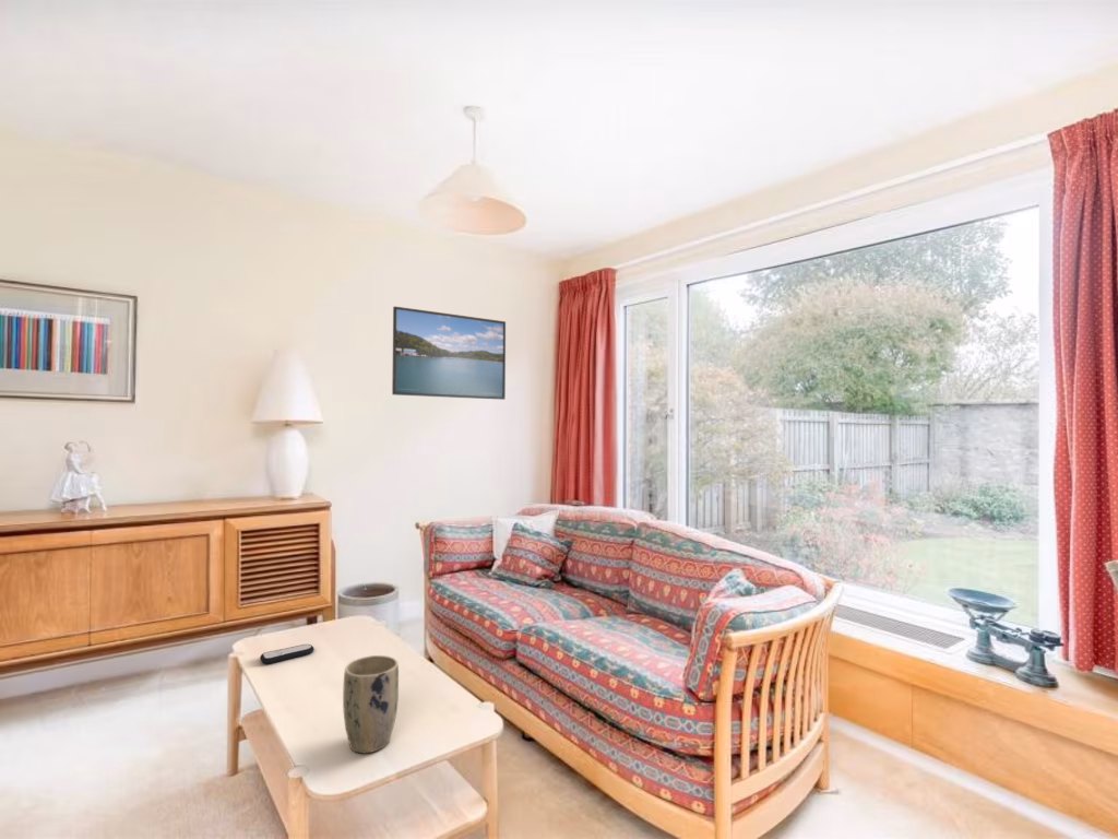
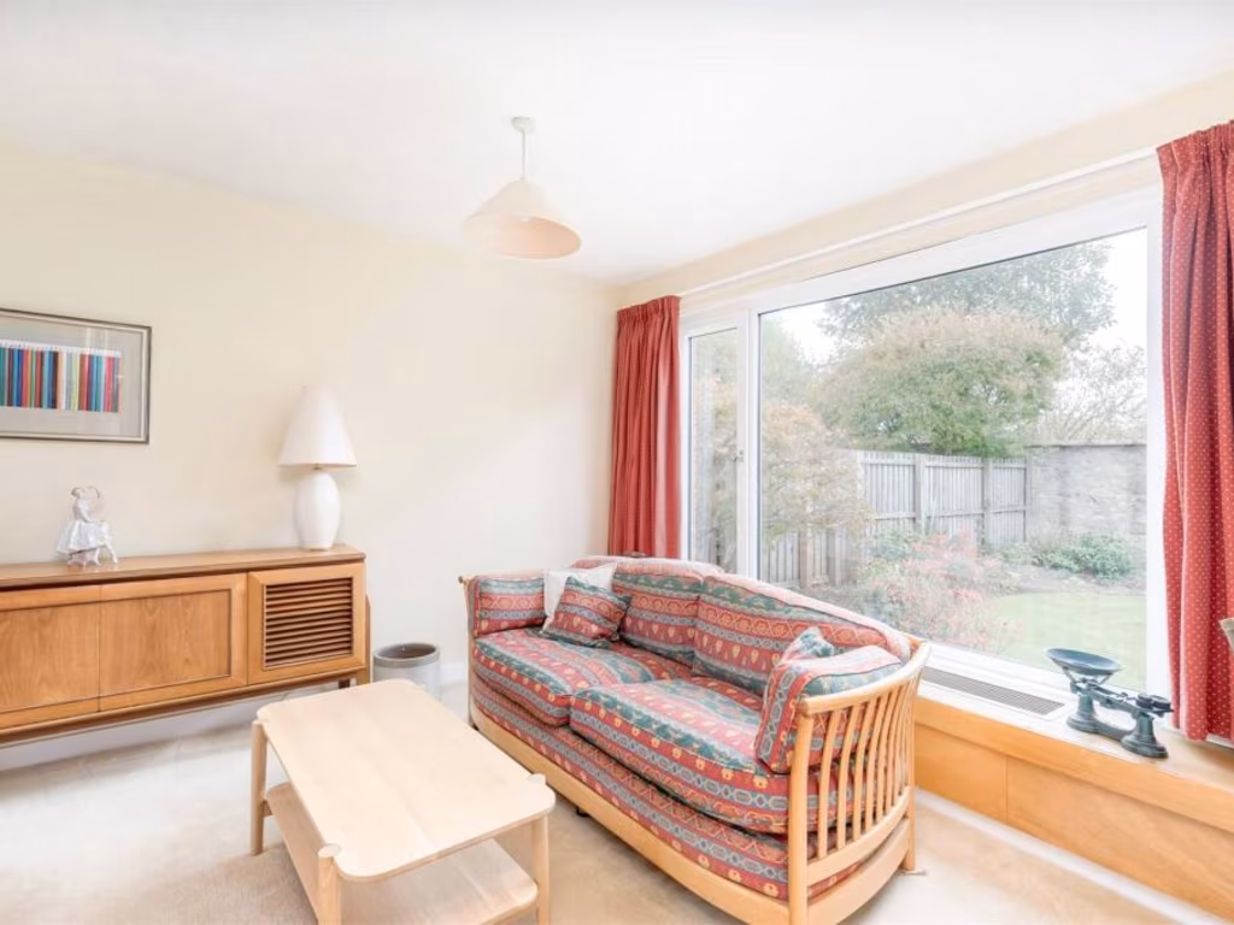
- remote control (287, 653)
- plant pot (370, 704)
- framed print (452, 355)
